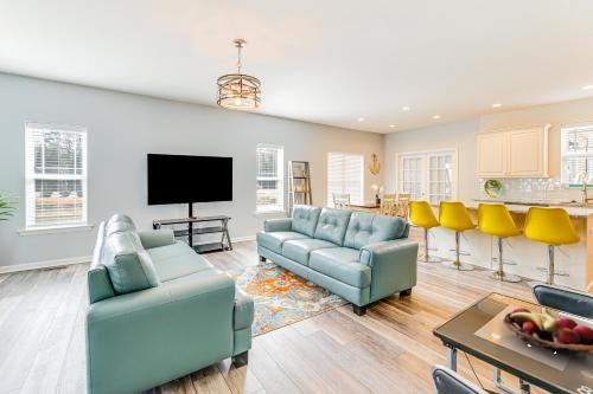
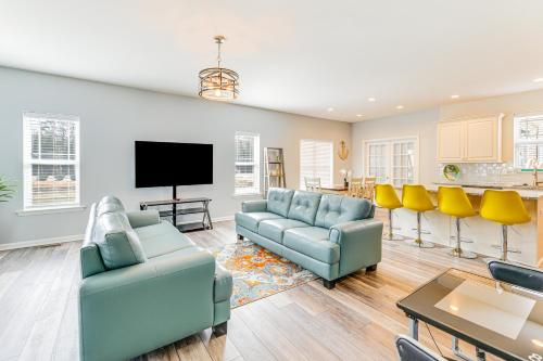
- fruit basket (548, 329)
